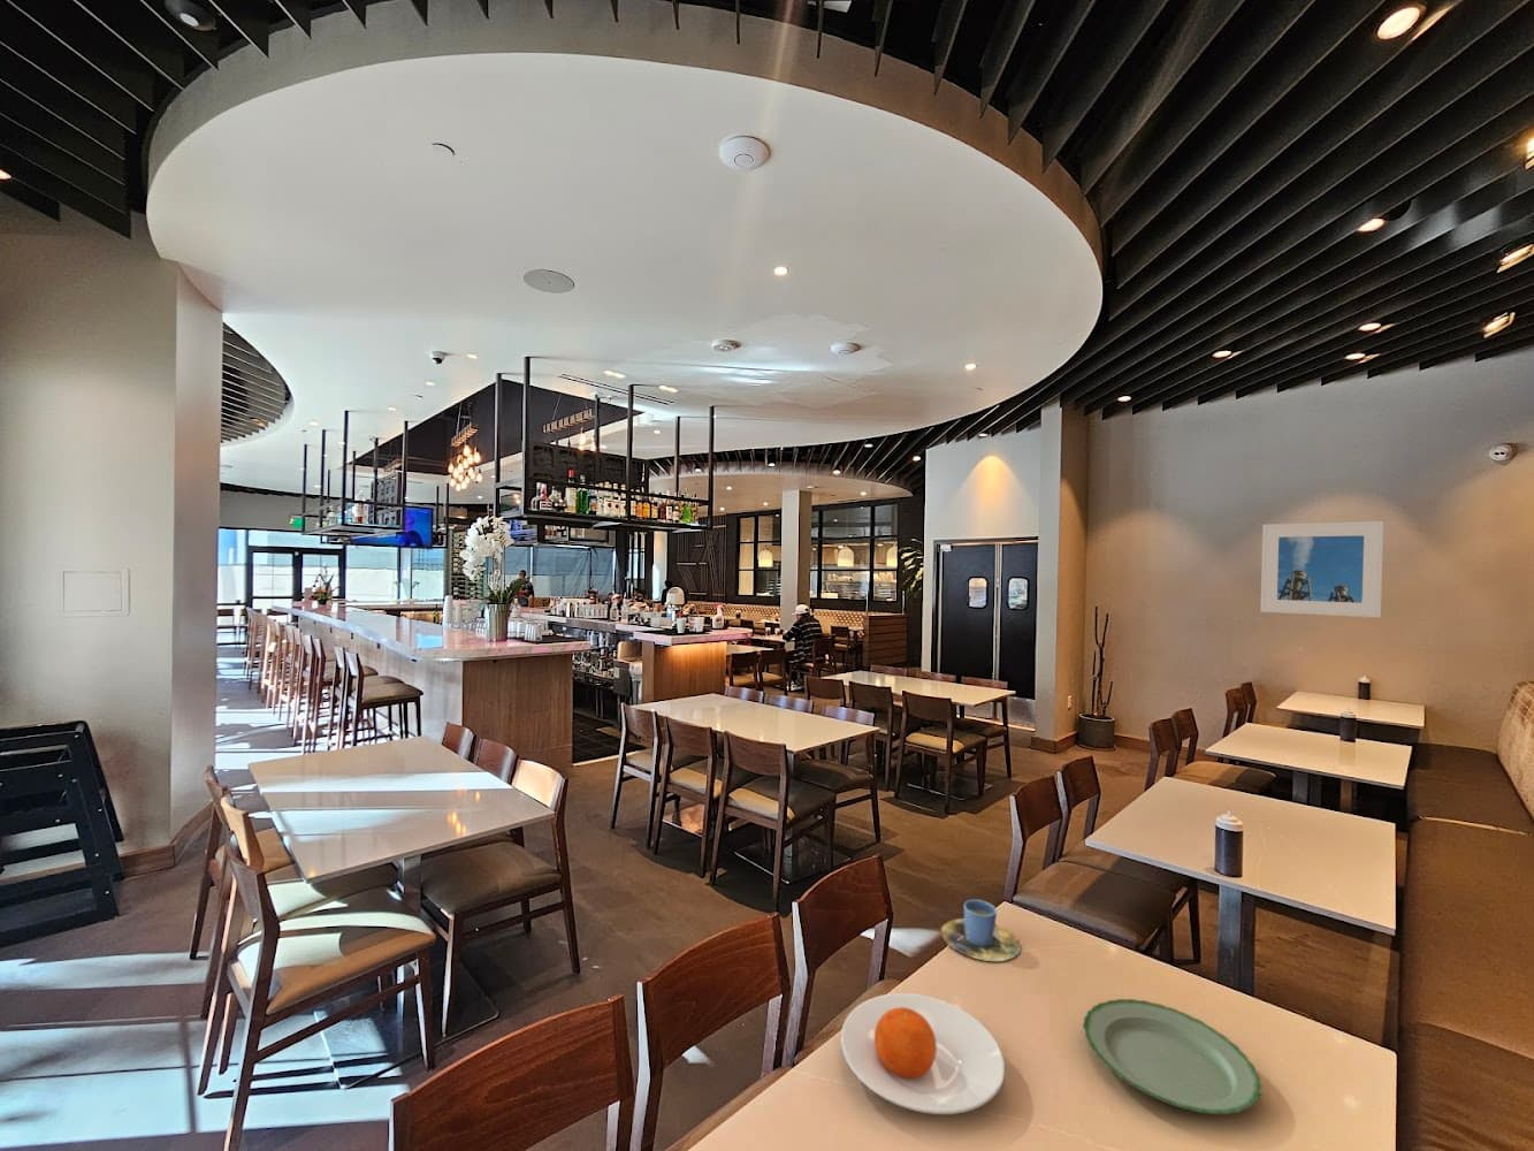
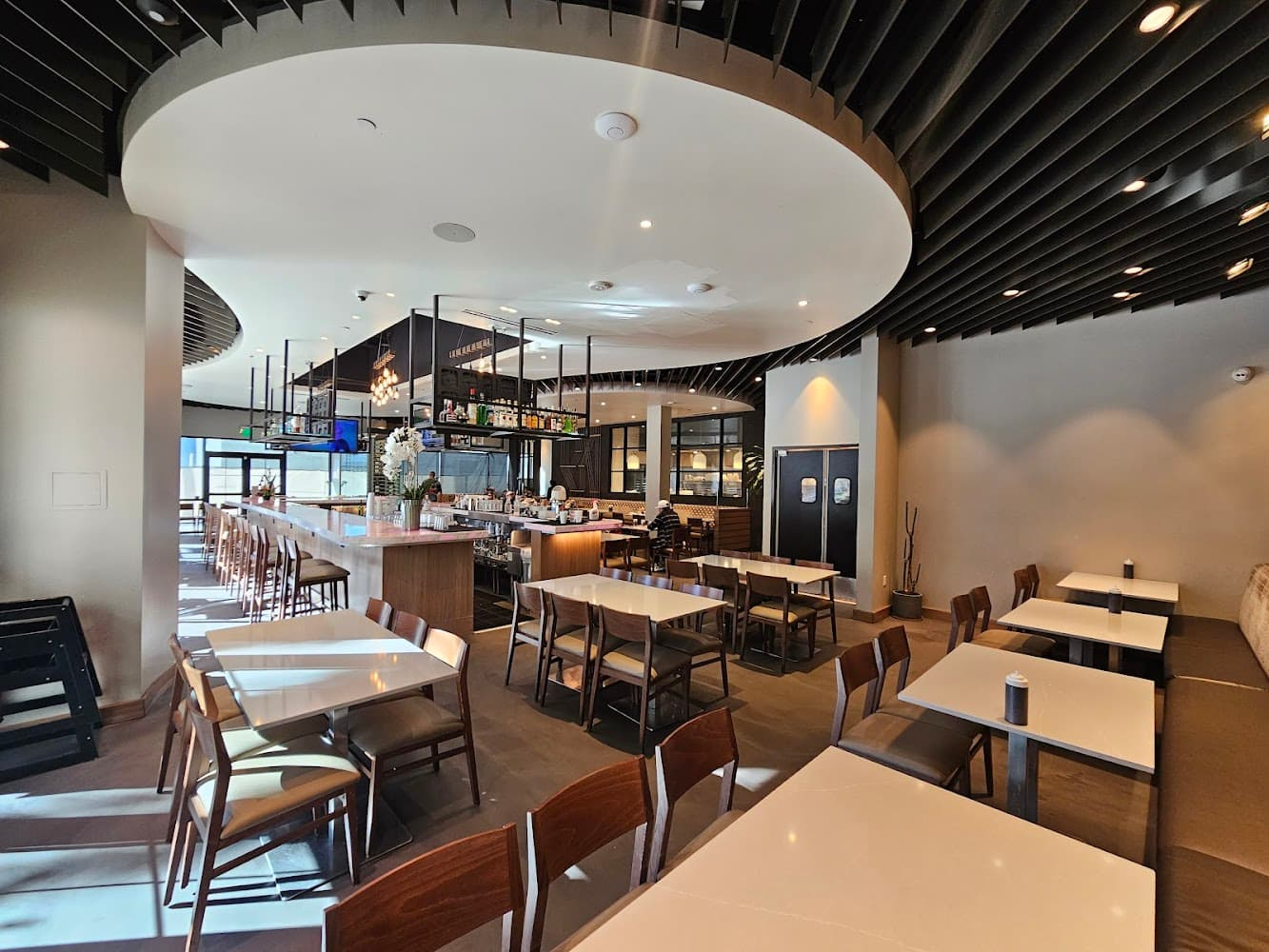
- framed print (1319, 568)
- plate (920, 1040)
- plate (1165, 1057)
- cup (979, 924)
